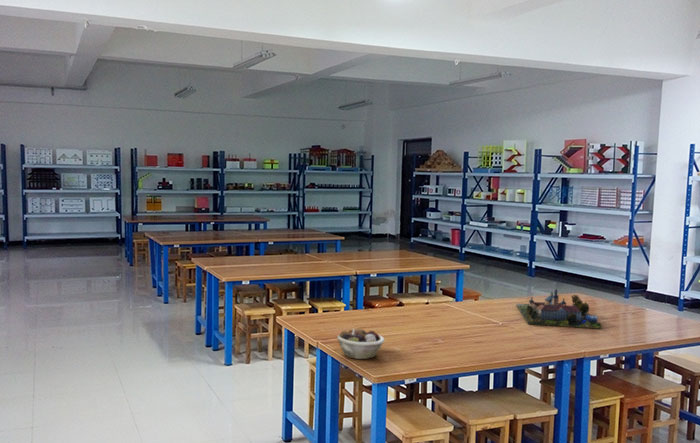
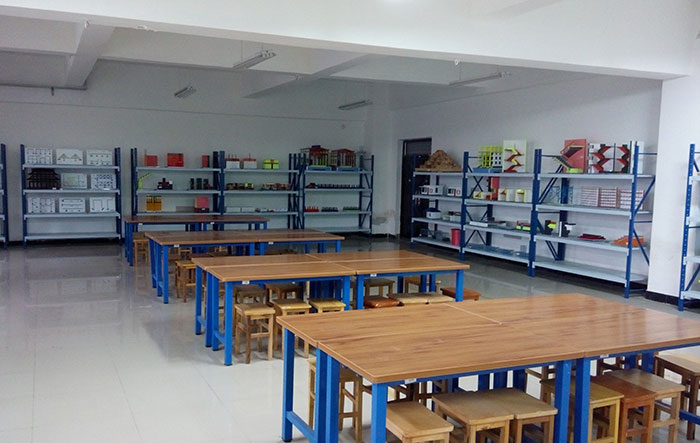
- architectural model (556, 301)
- succulent planter (360, 342)
